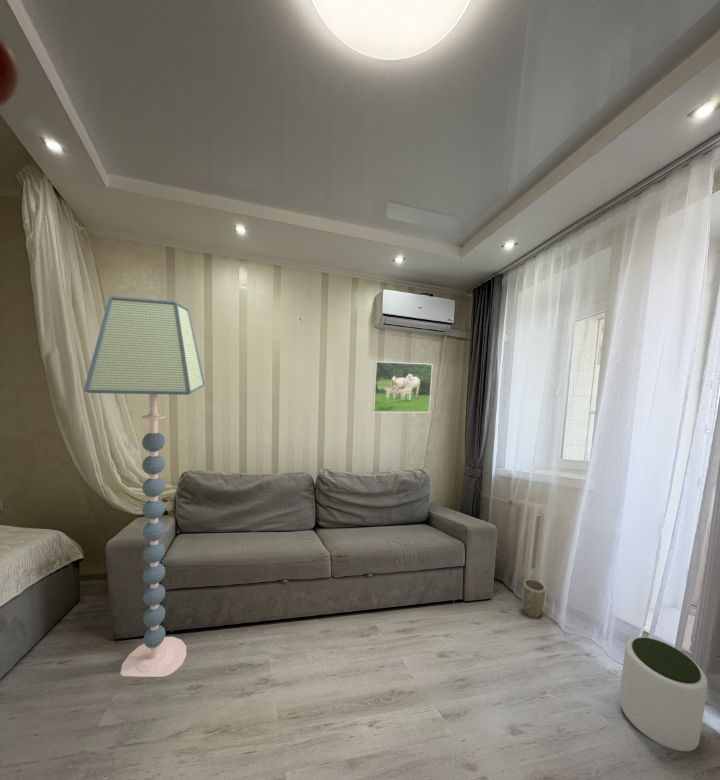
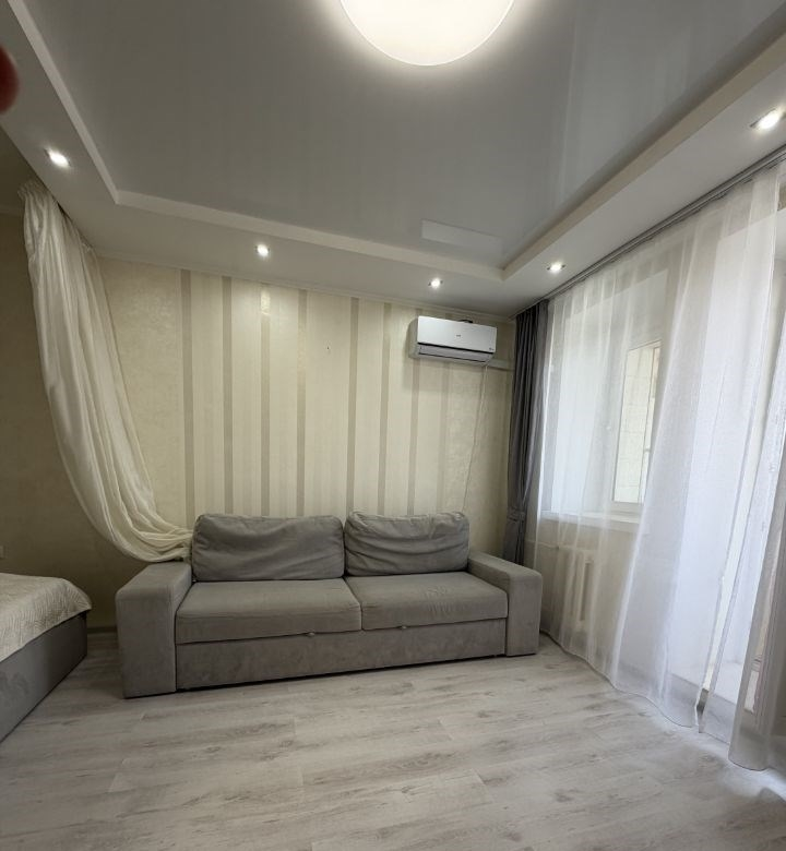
- floor lamp (153, 489)
- plant pot (660, 689)
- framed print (402, 387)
- plant pot (533, 598)
